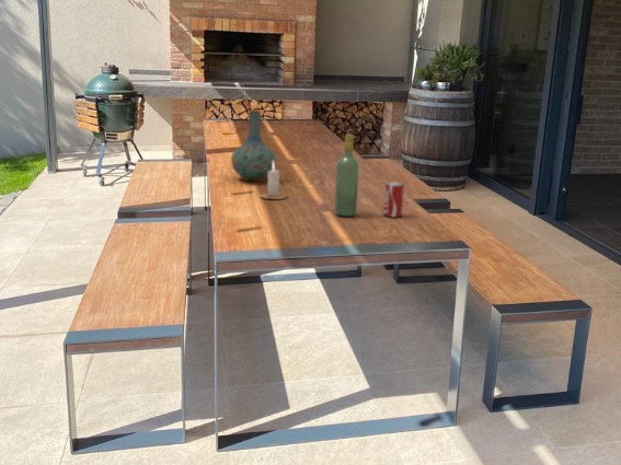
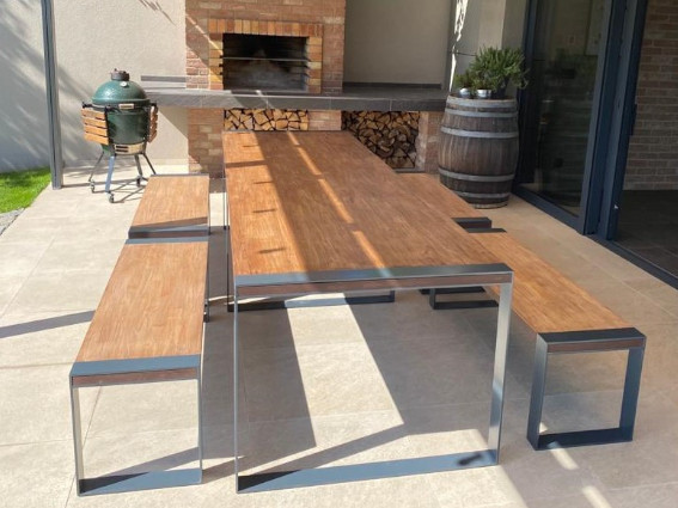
- candle (273, 178)
- beverage can (393, 199)
- wine bottle (347, 175)
- vase (253, 146)
